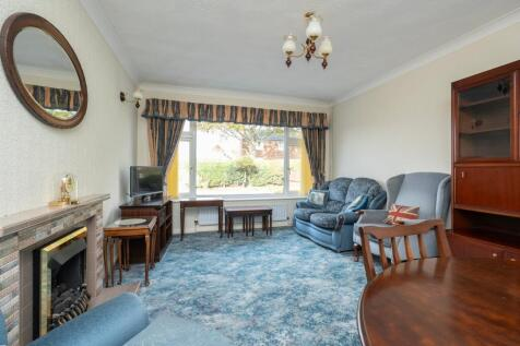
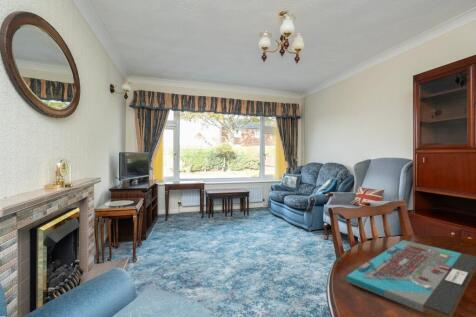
+ board game (418, 266)
